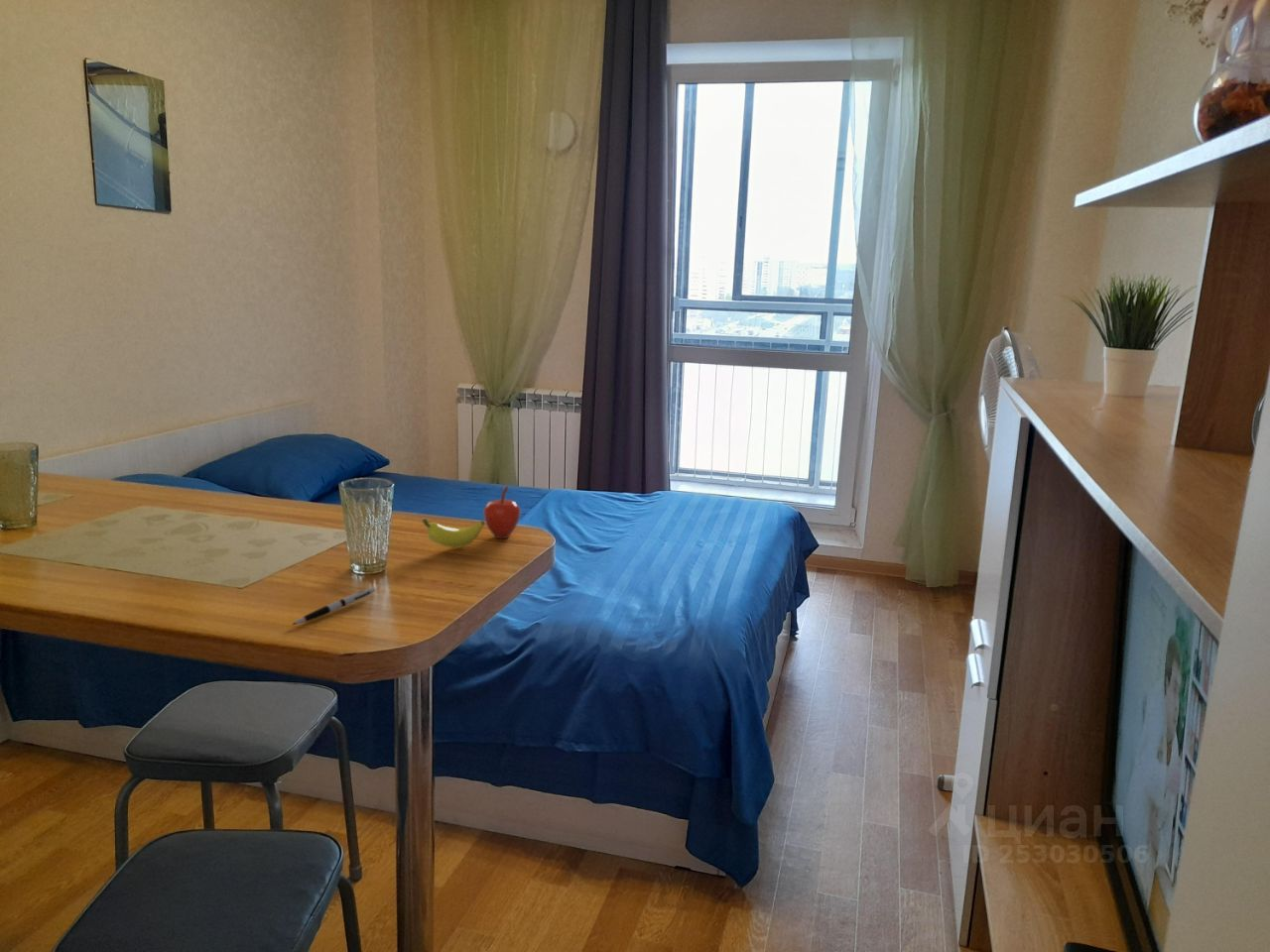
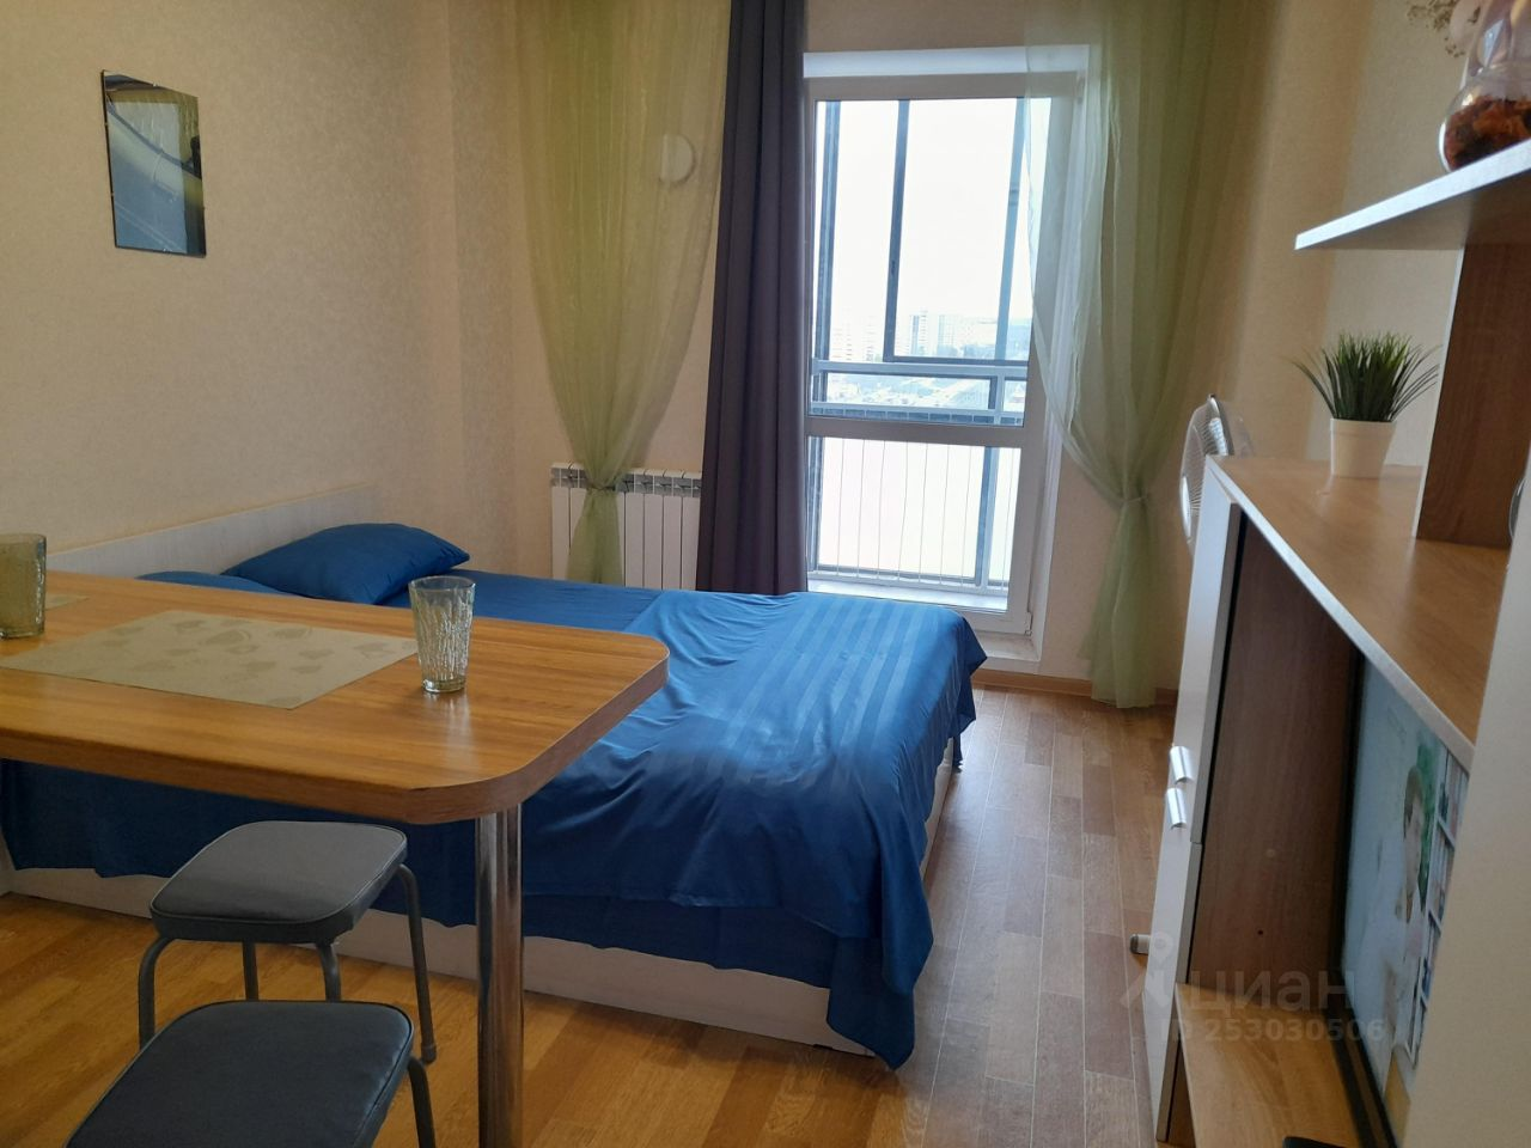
- pen (335, 606)
- fruit (475, 524)
